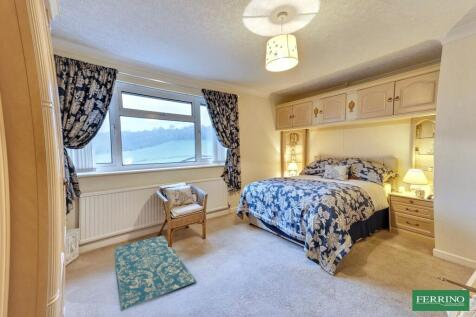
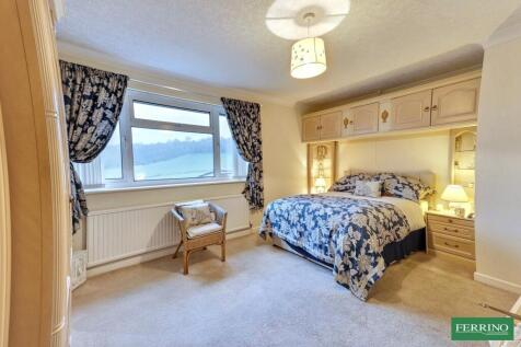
- rug (148, 261)
